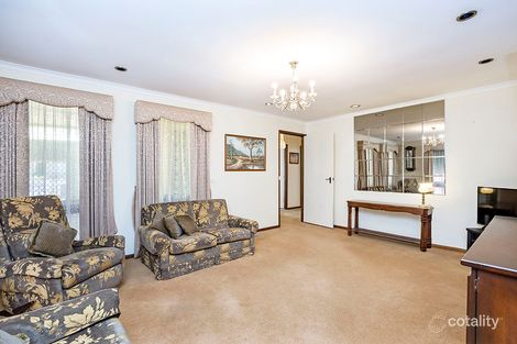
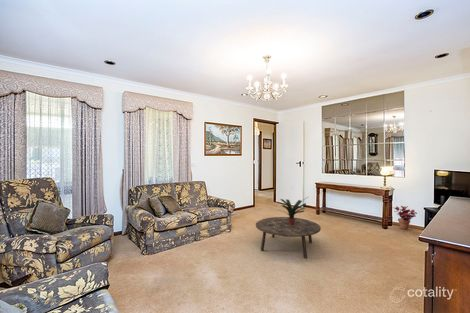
+ coffee table (287, 235)
+ potted plant (293, 210)
+ potted plant (405, 217)
